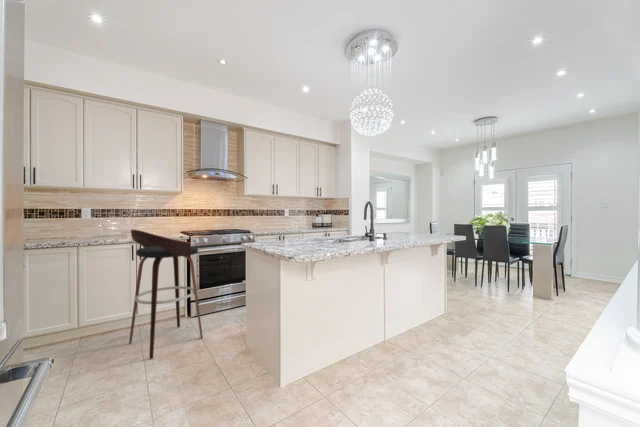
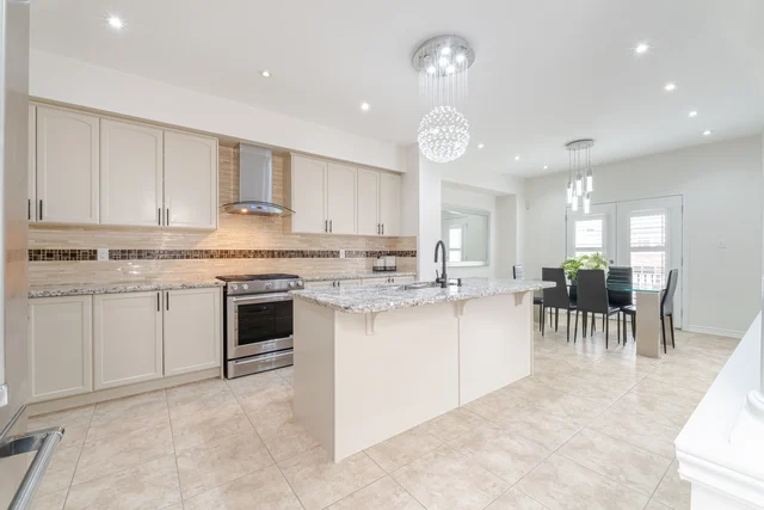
- bar stool (165, 287)
